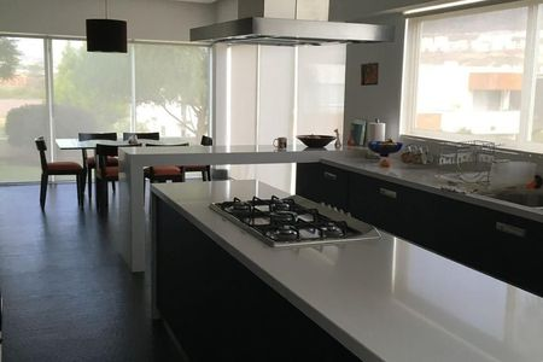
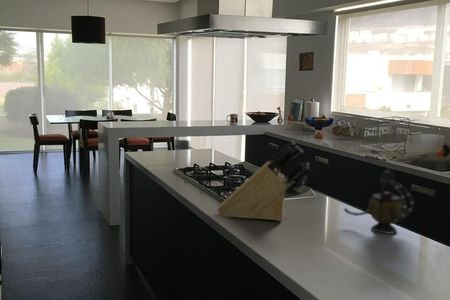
+ knife block (263, 178)
+ teapot (376, 198)
